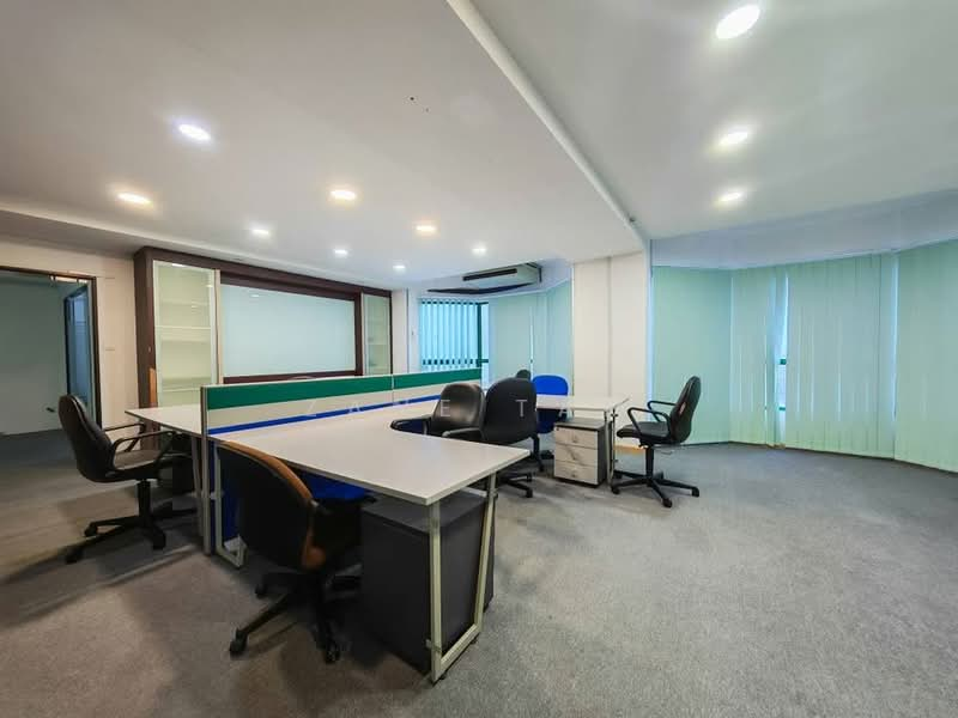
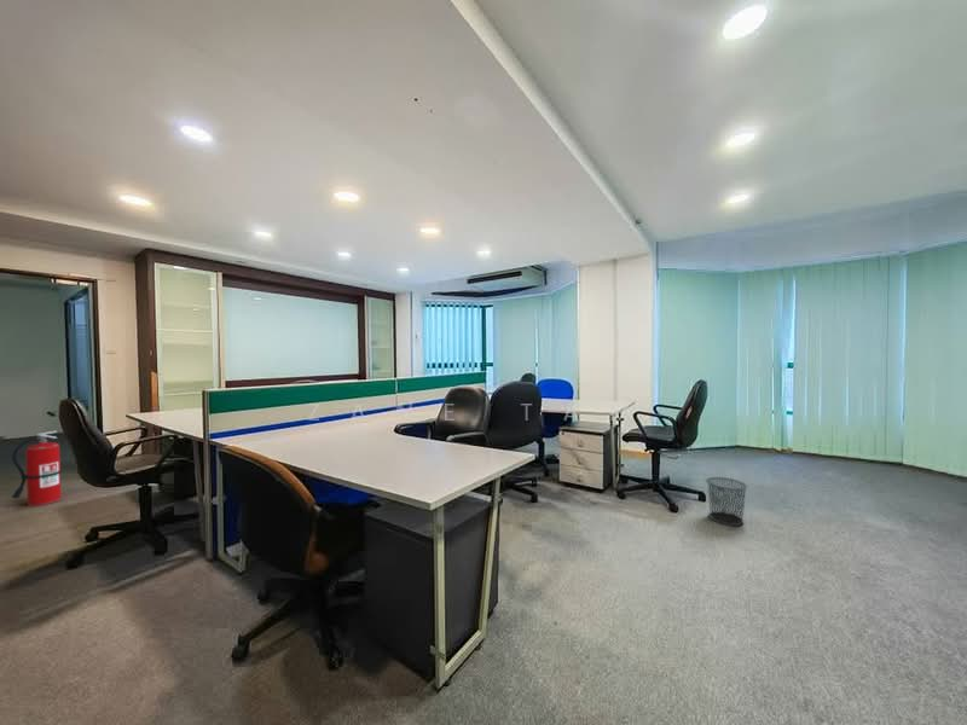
+ fire extinguisher (36, 468)
+ waste bin (725, 500)
